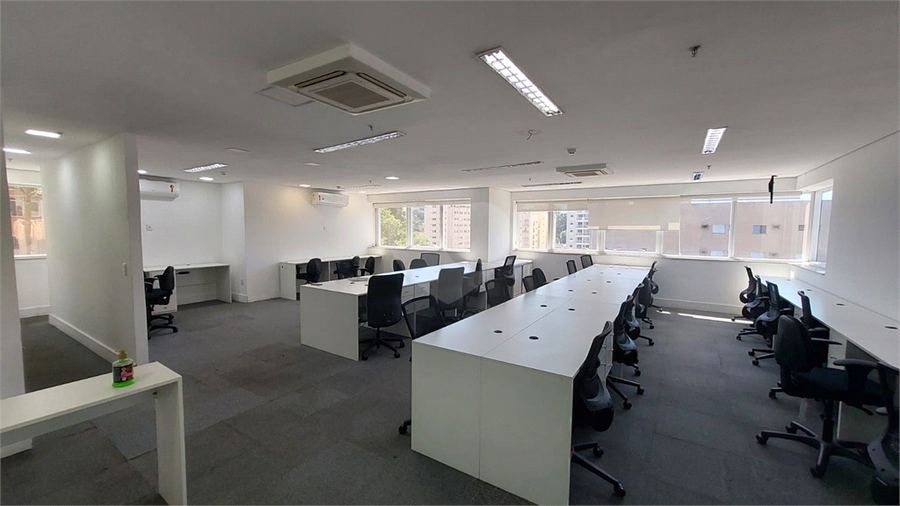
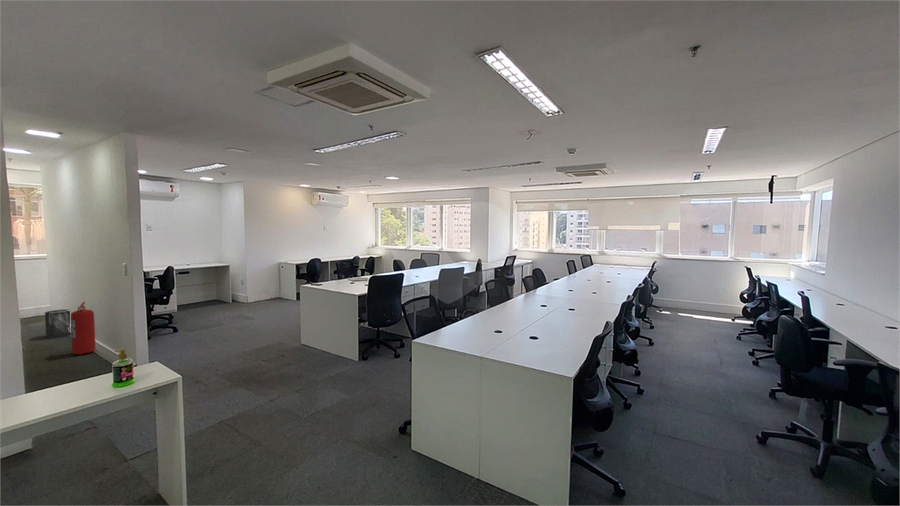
+ fire extinguisher (81, 326)
+ trash can (58, 323)
